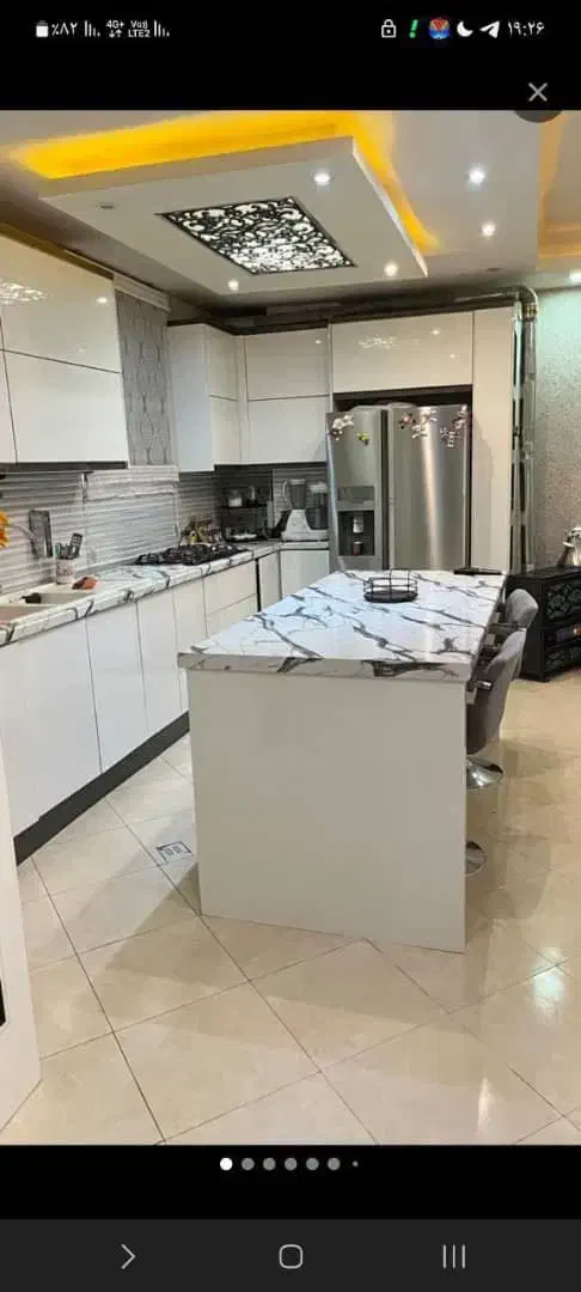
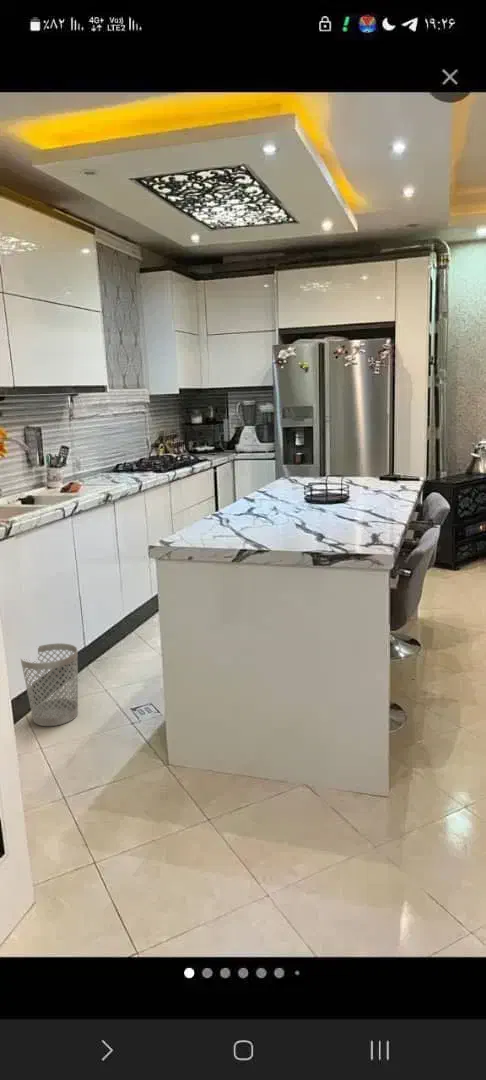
+ wastebasket (52, 684)
